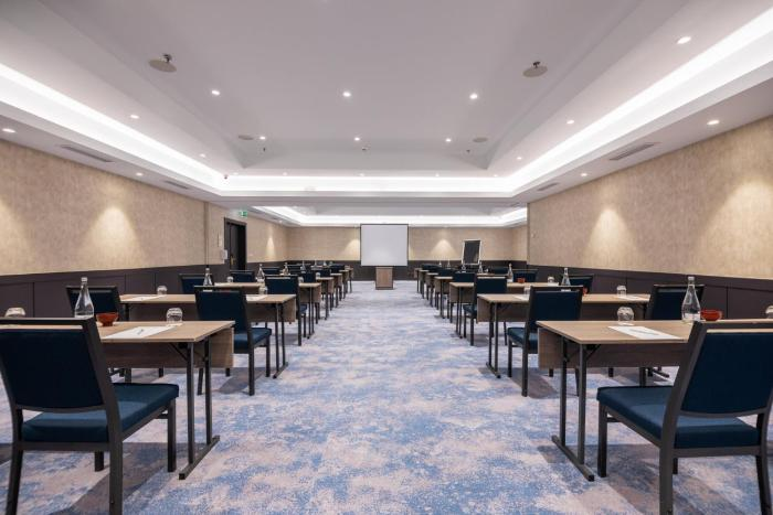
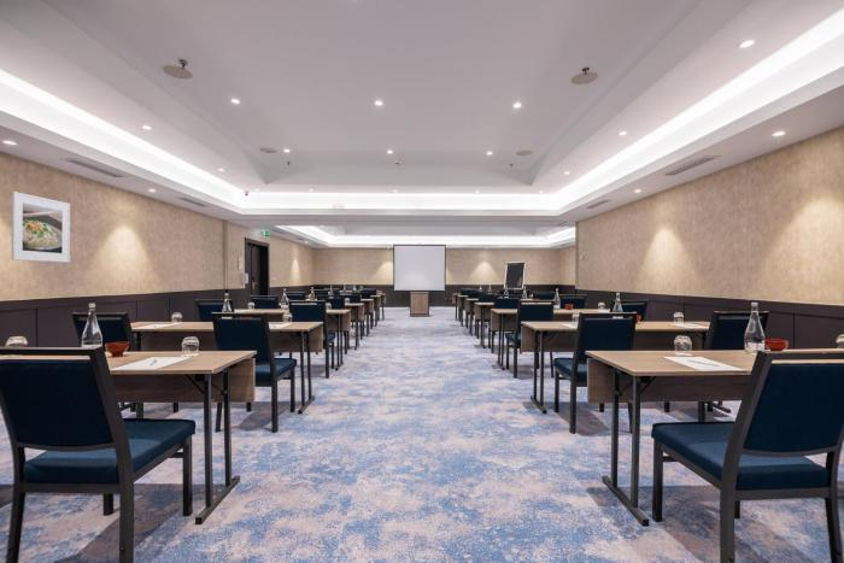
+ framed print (42, 229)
